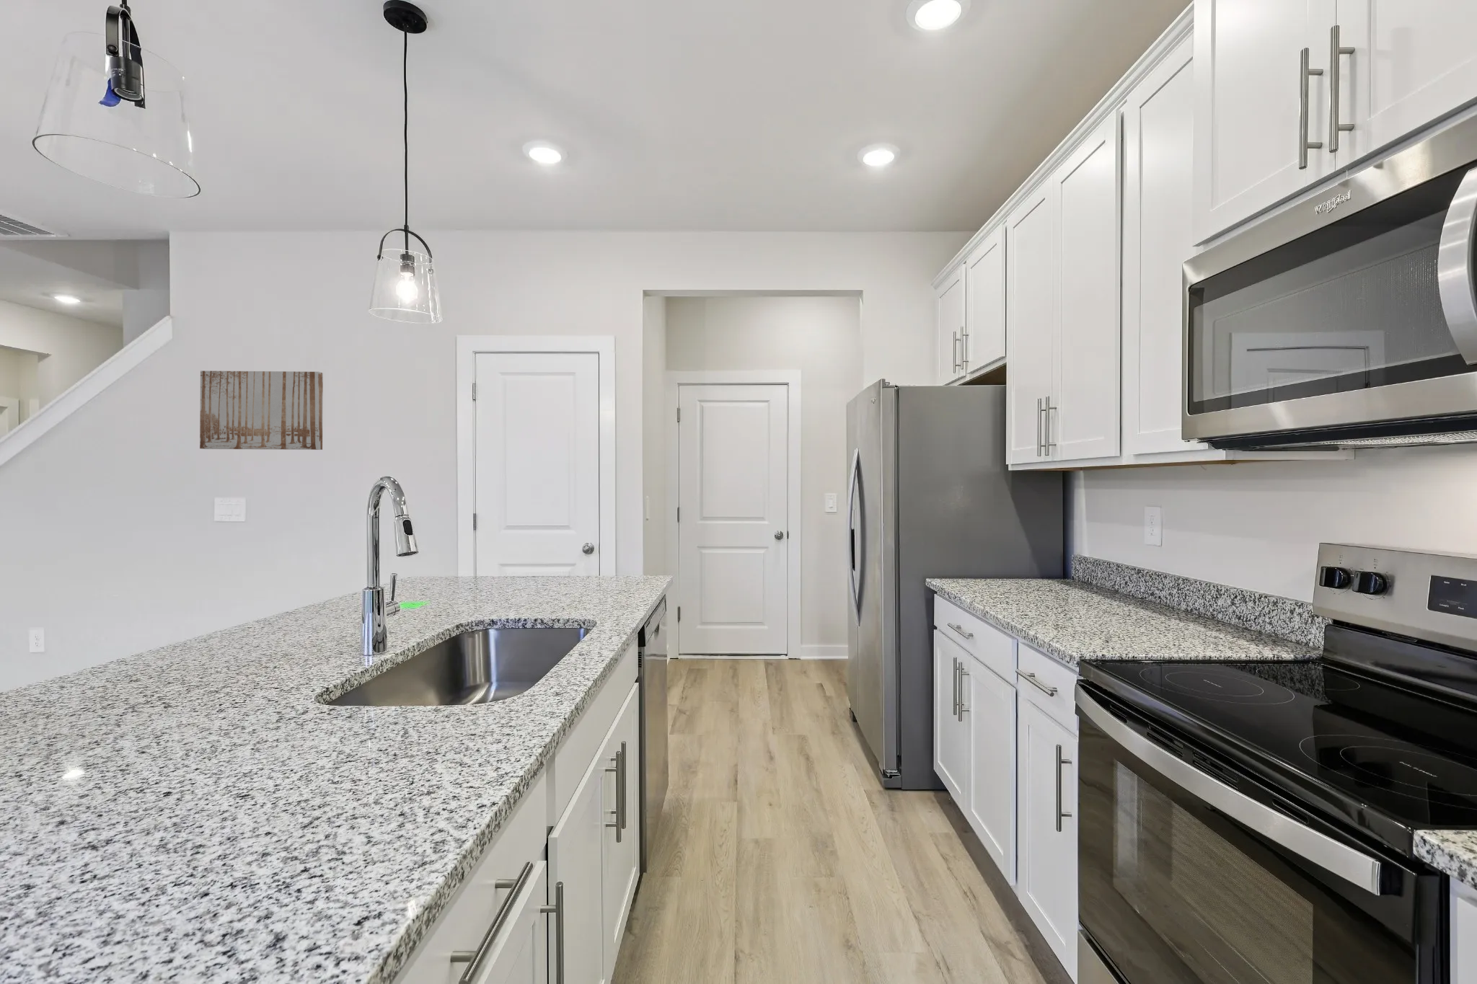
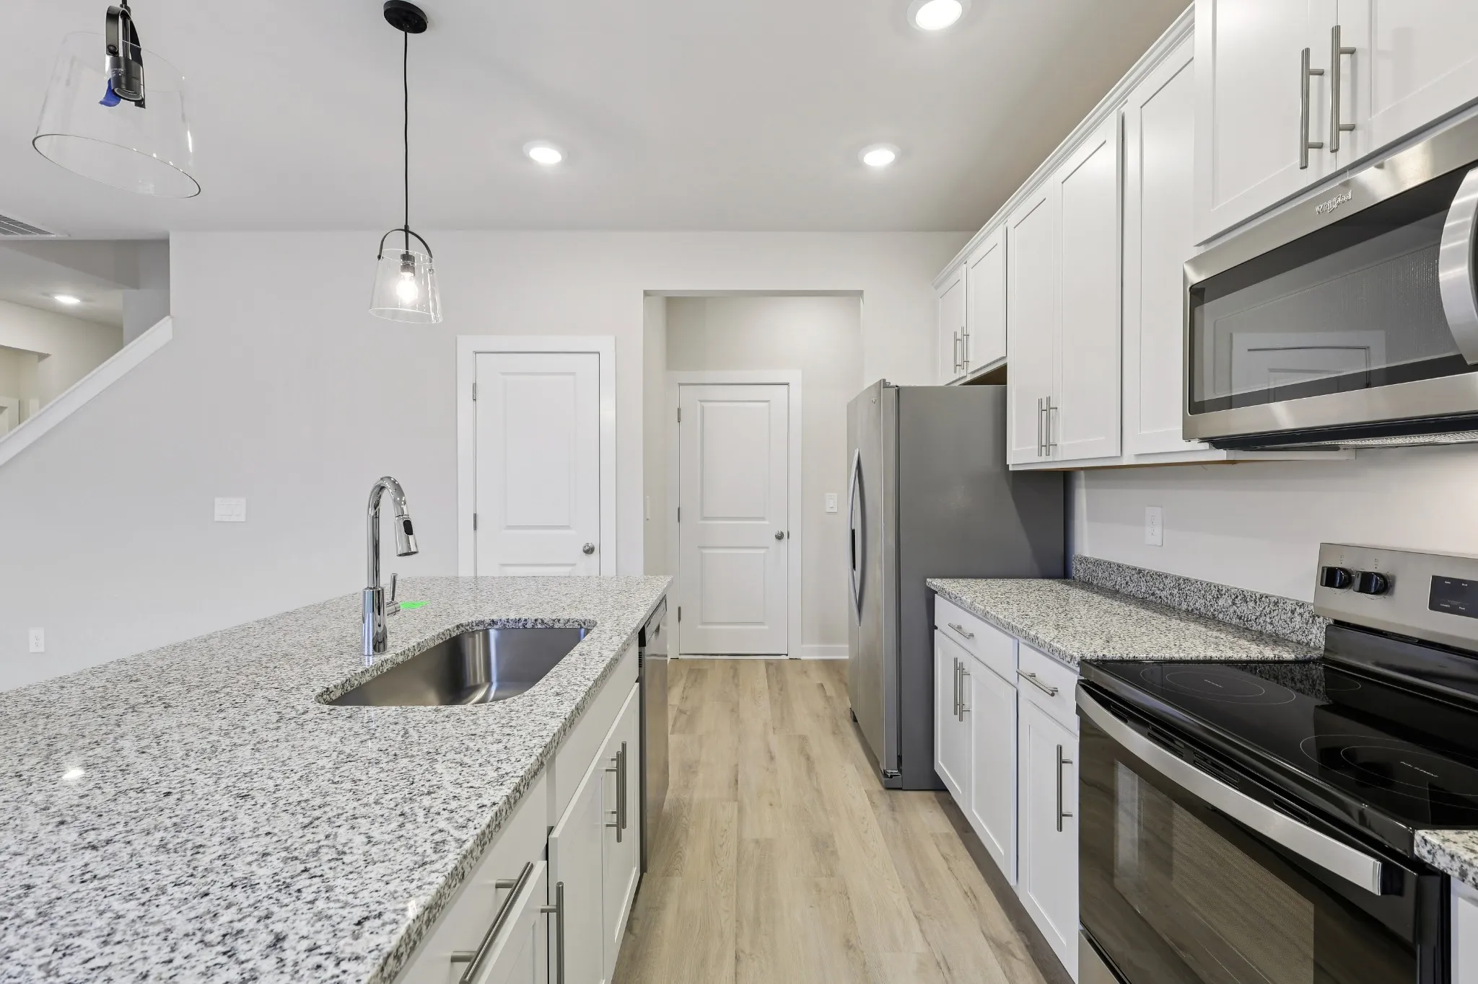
- wall art (261, 410)
